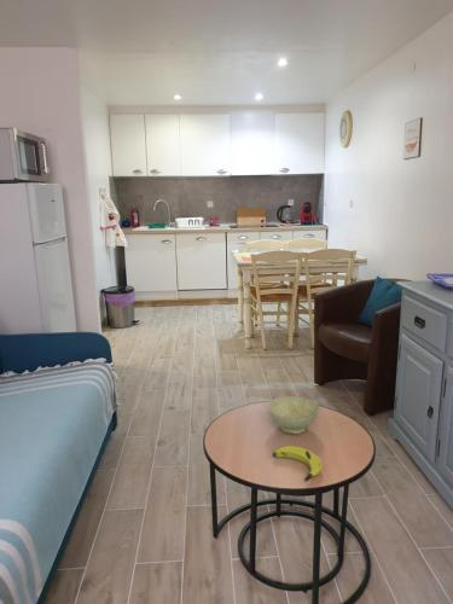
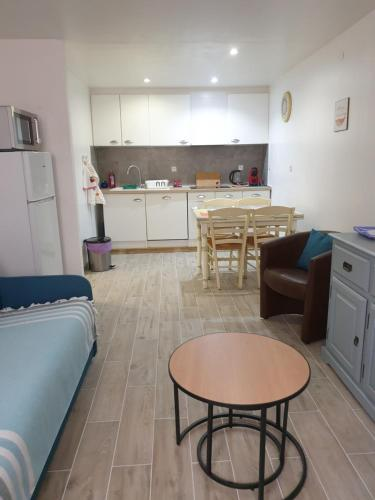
- banana (295, 458)
- bowl (292, 417)
